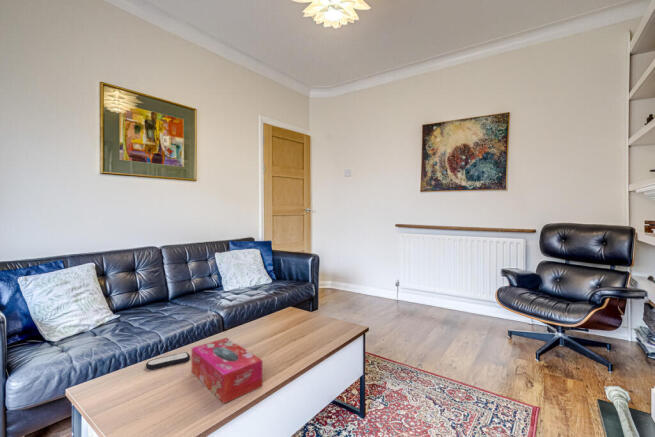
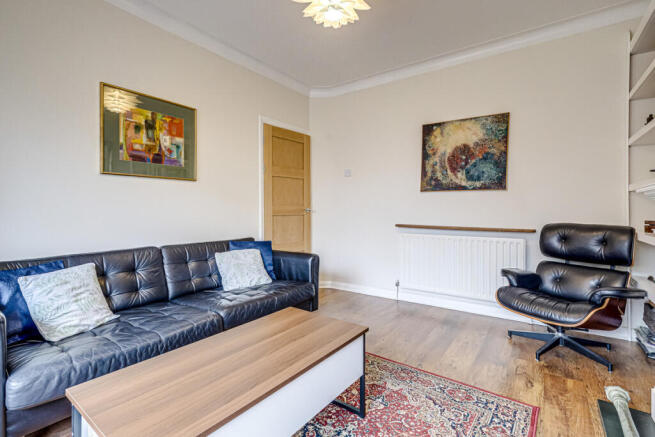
- remote control (168, 360)
- tissue box (225, 366)
